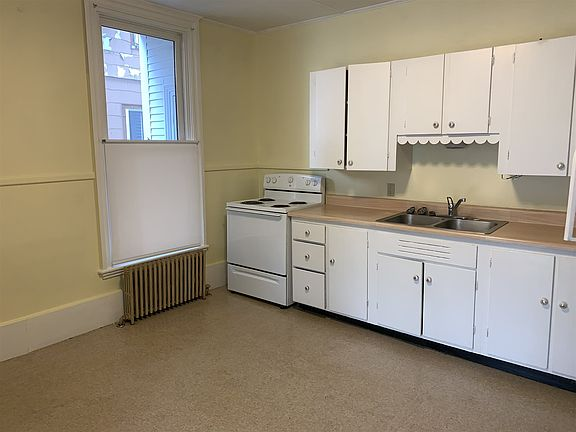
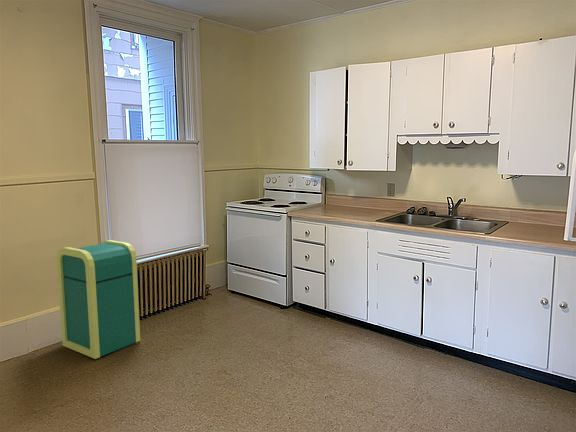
+ trash can (99, 294)
